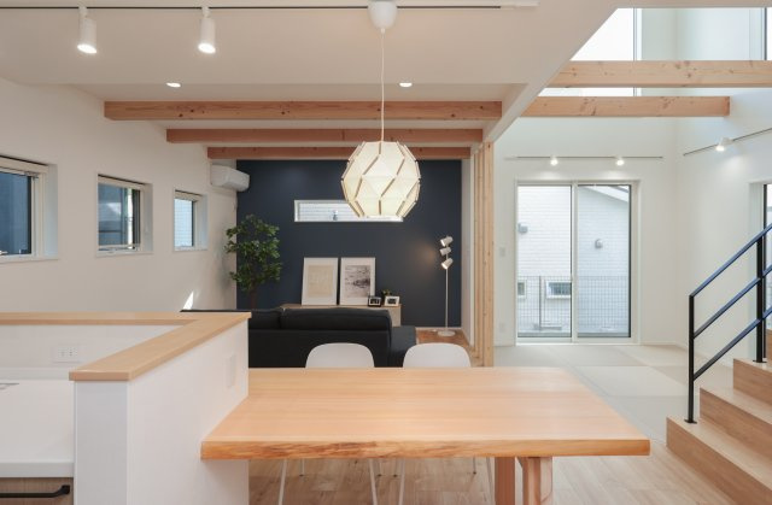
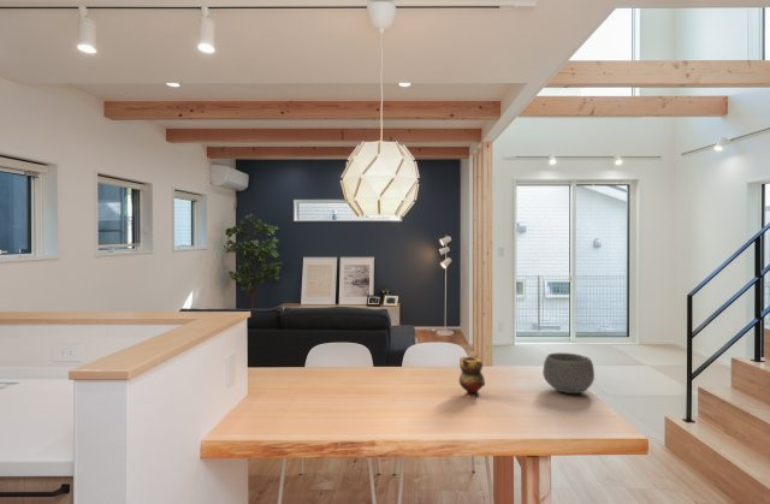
+ teapot (472, 373)
+ bowl (568, 373)
